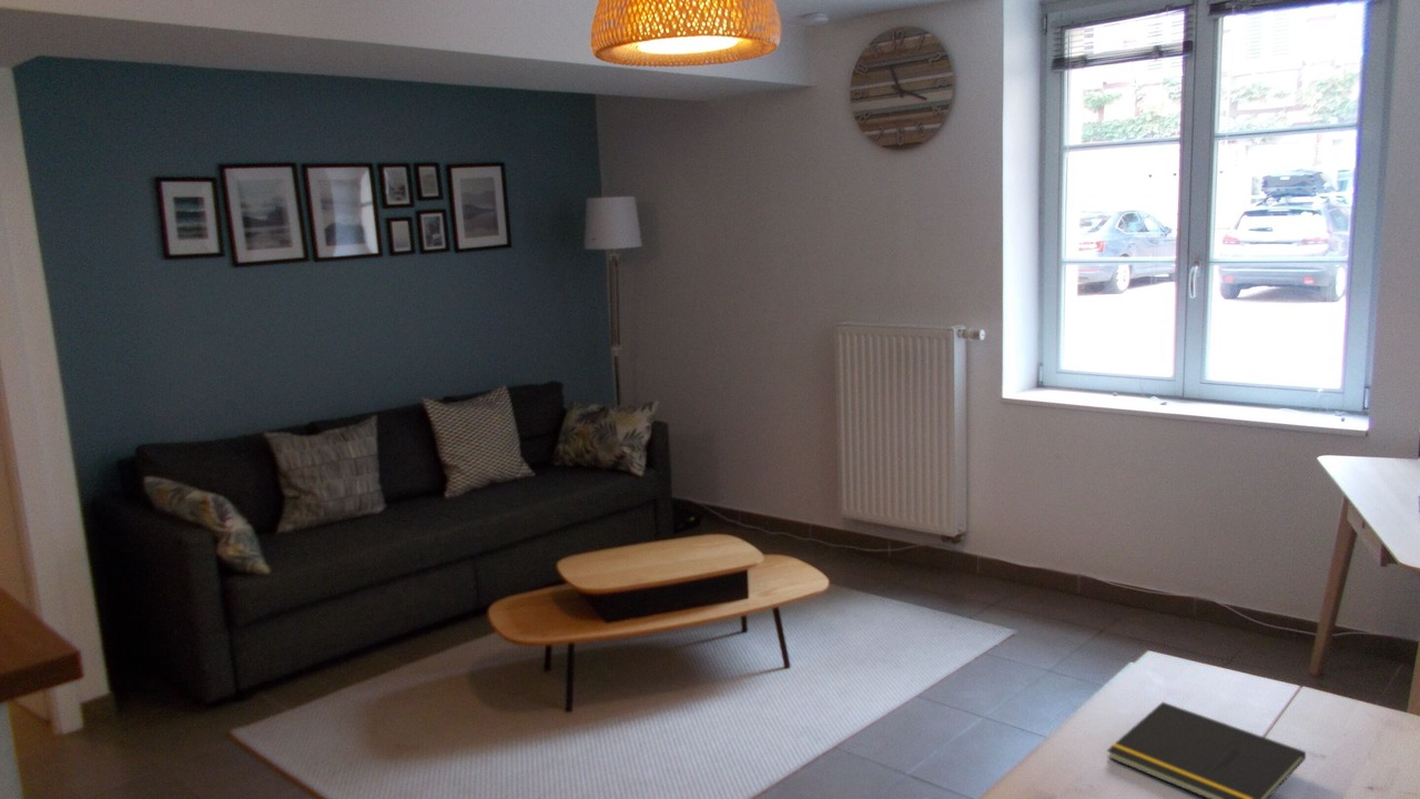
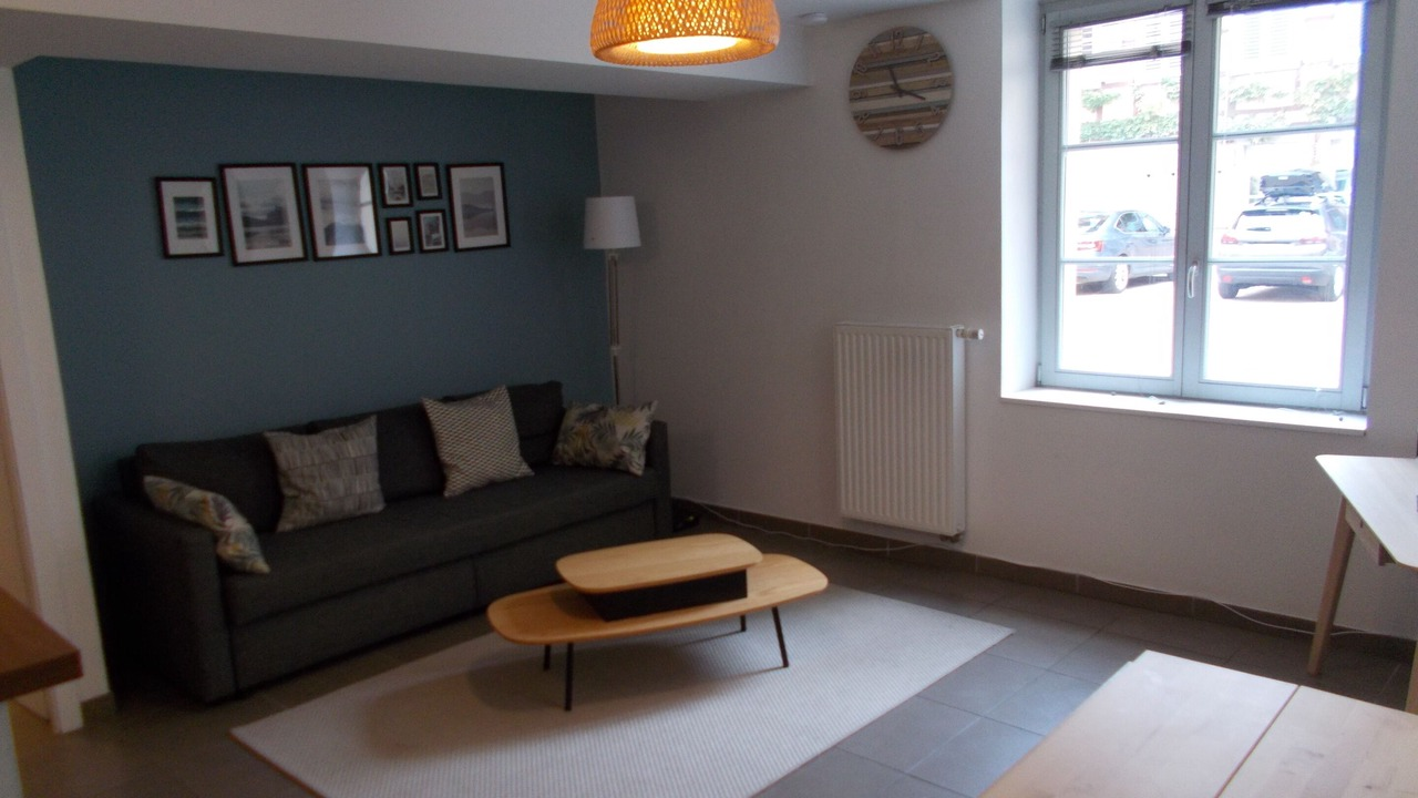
- notepad (1203, 754)
